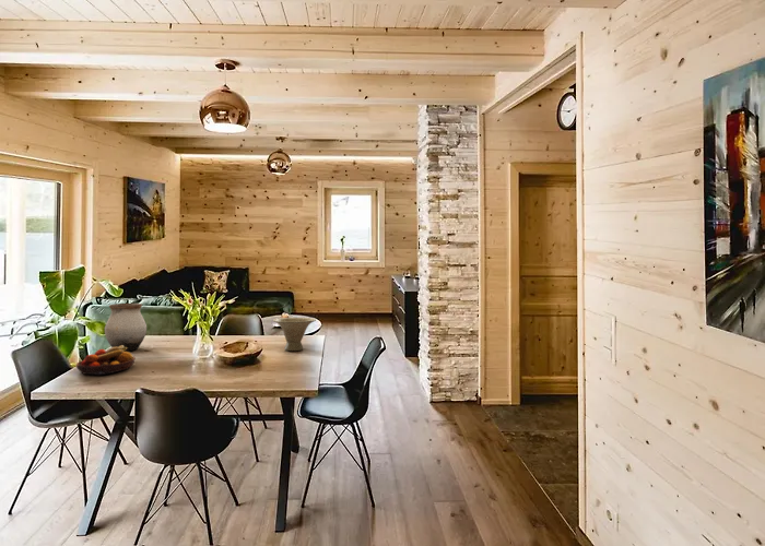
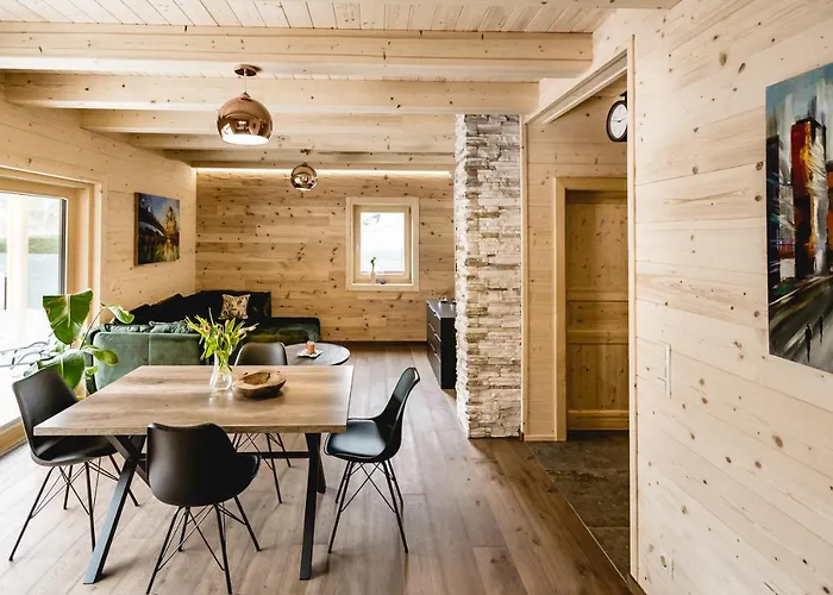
- bowl (294, 334)
- fruit bowl (106, 358)
- vase (126, 327)
